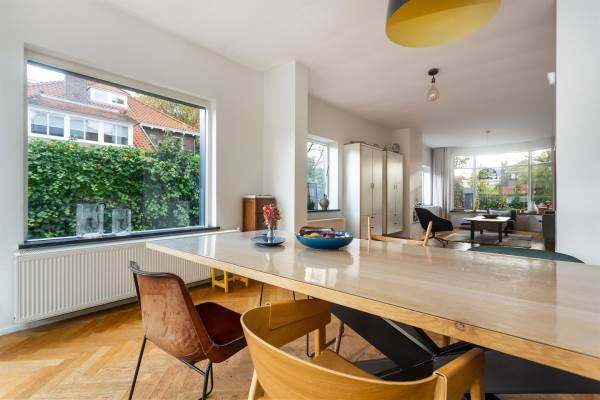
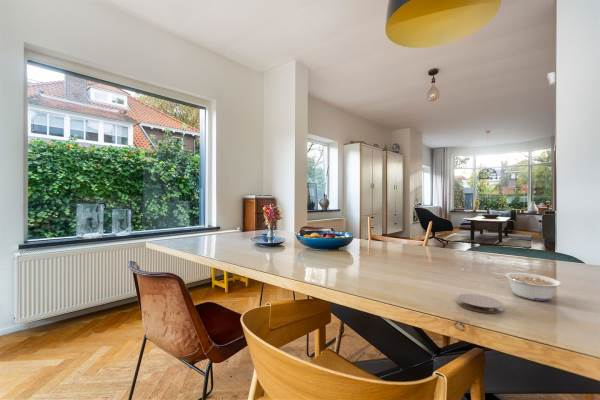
+ legume (532, 285)
+ coaster (479, 302)
